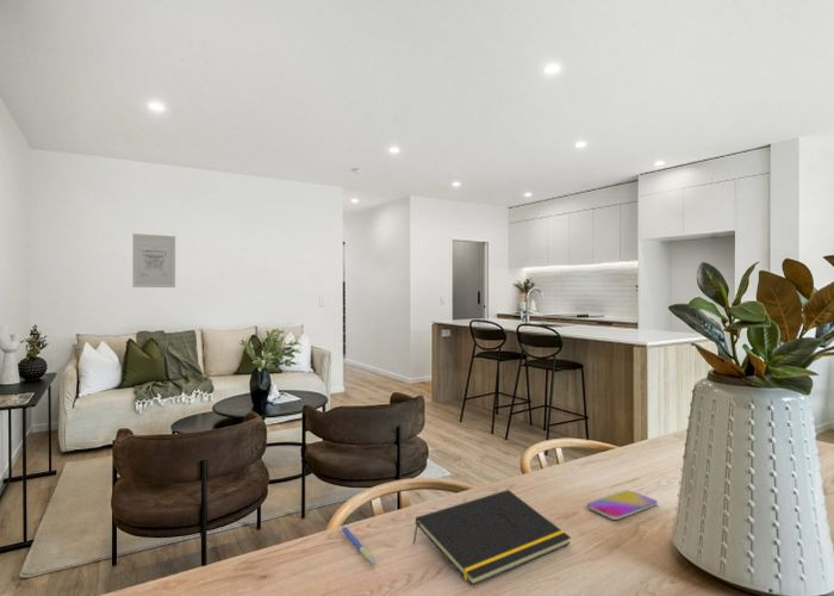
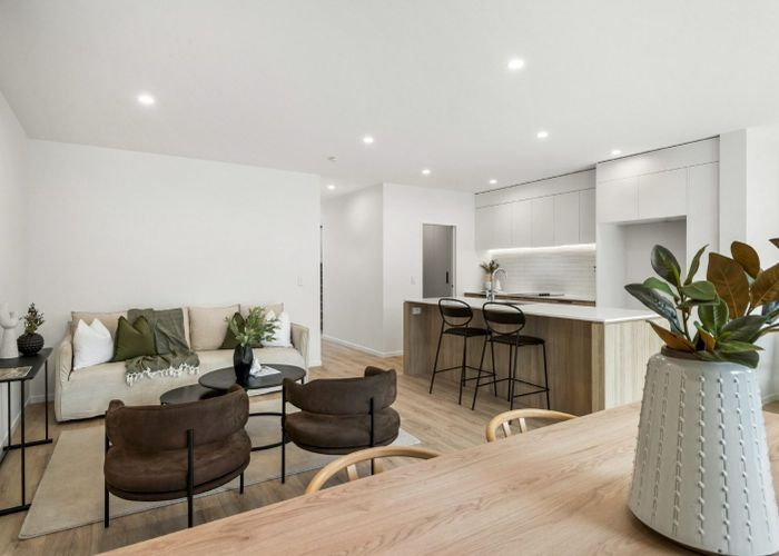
- pen (357, 544)
- smartphone (622, 504)
- wall art (154, 261)
- notepad (492, 530)
